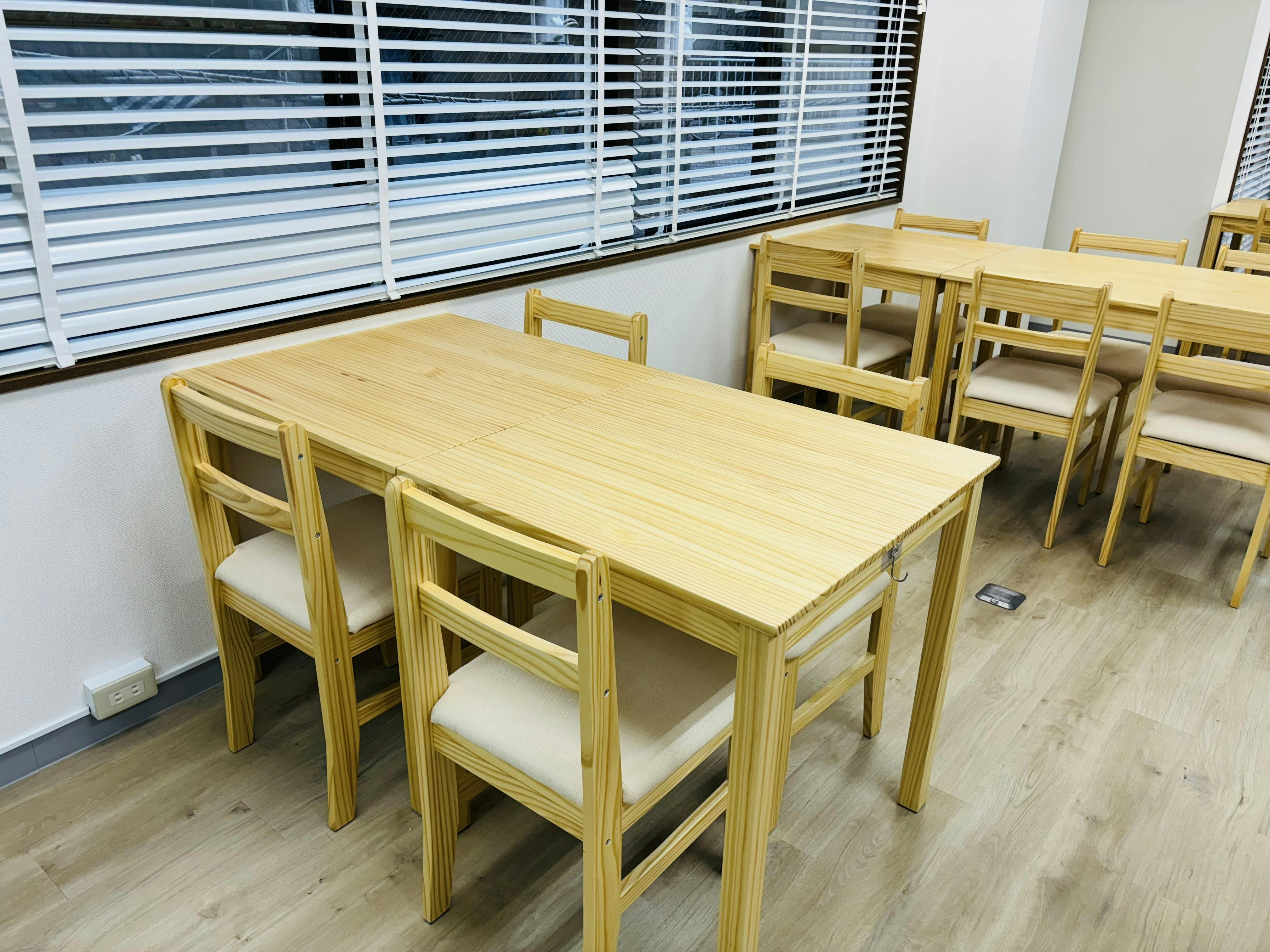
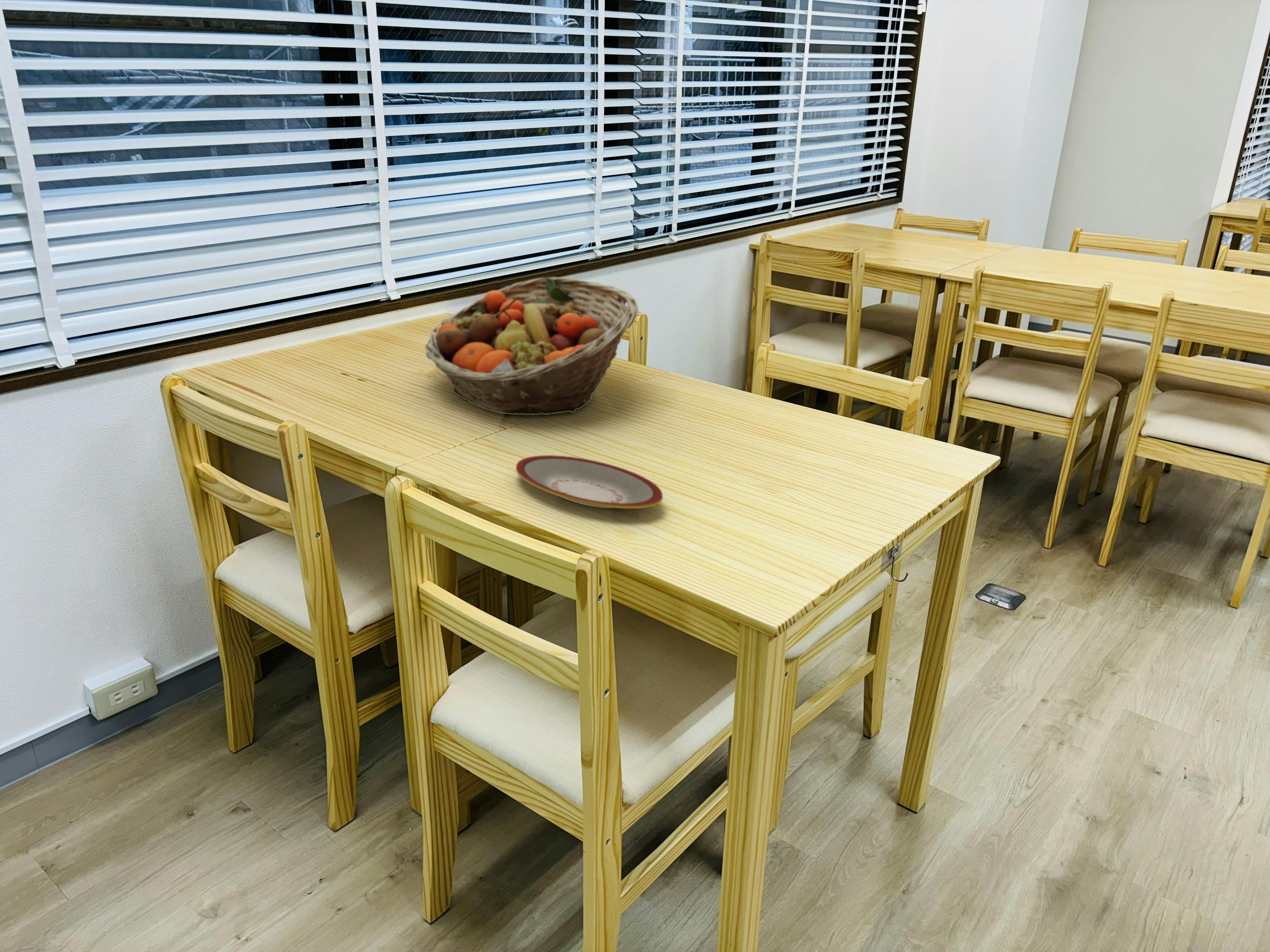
+ plate (587, 486)
+ fruit basket (531, 342)
